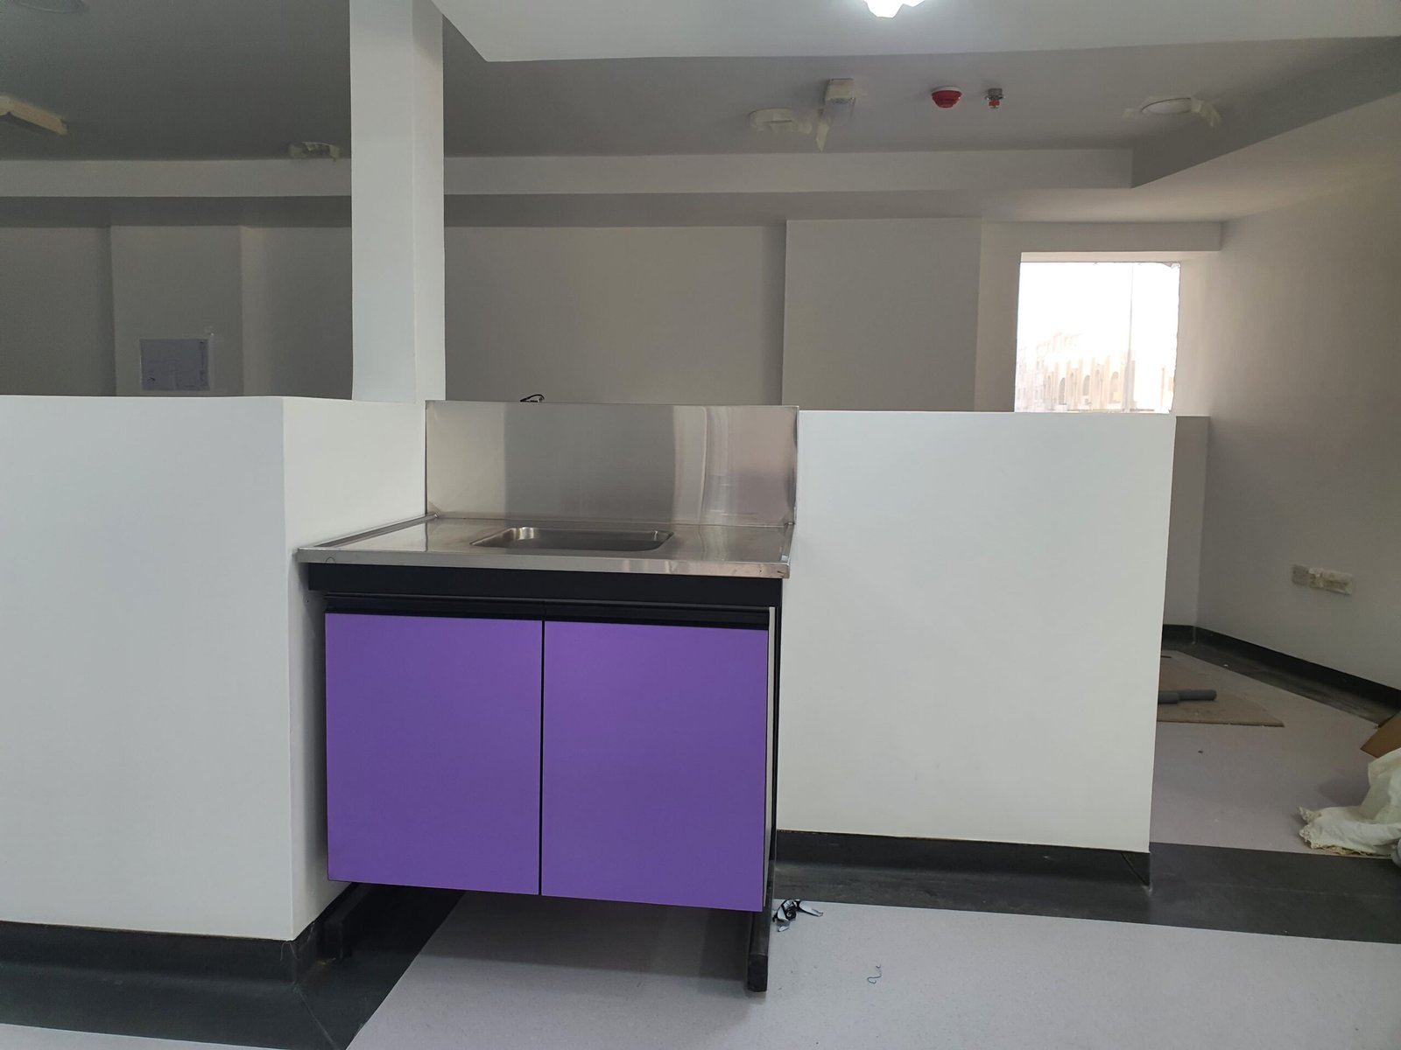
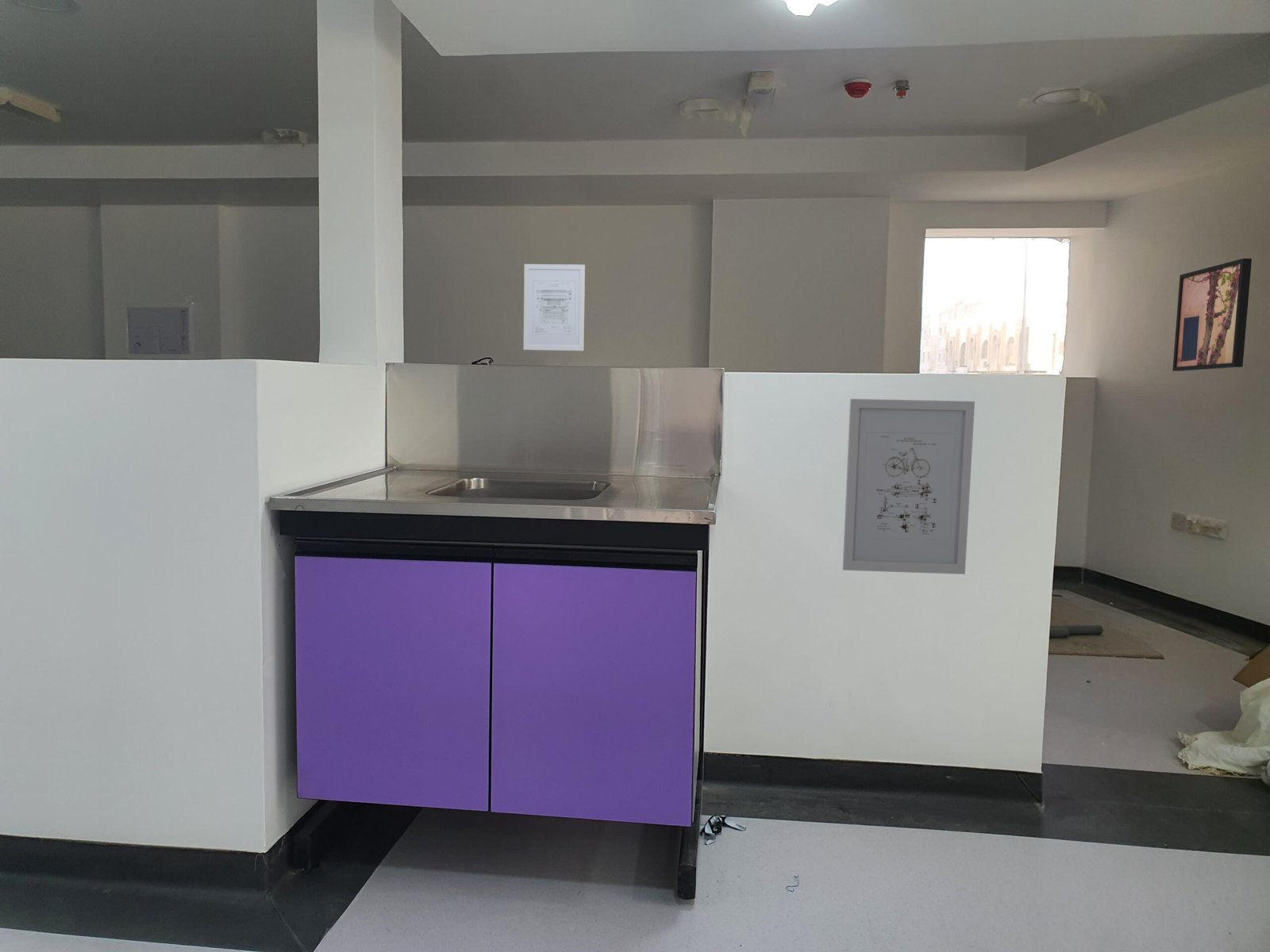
+ wall art (554, 307)
+ wall art (907, 486)
+ wall art (1209, 318)
